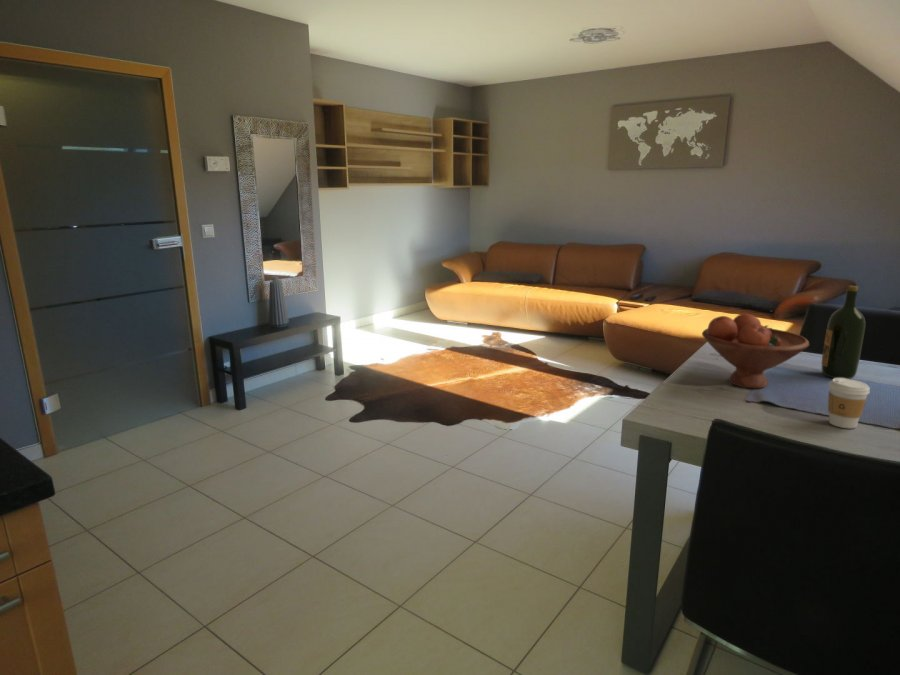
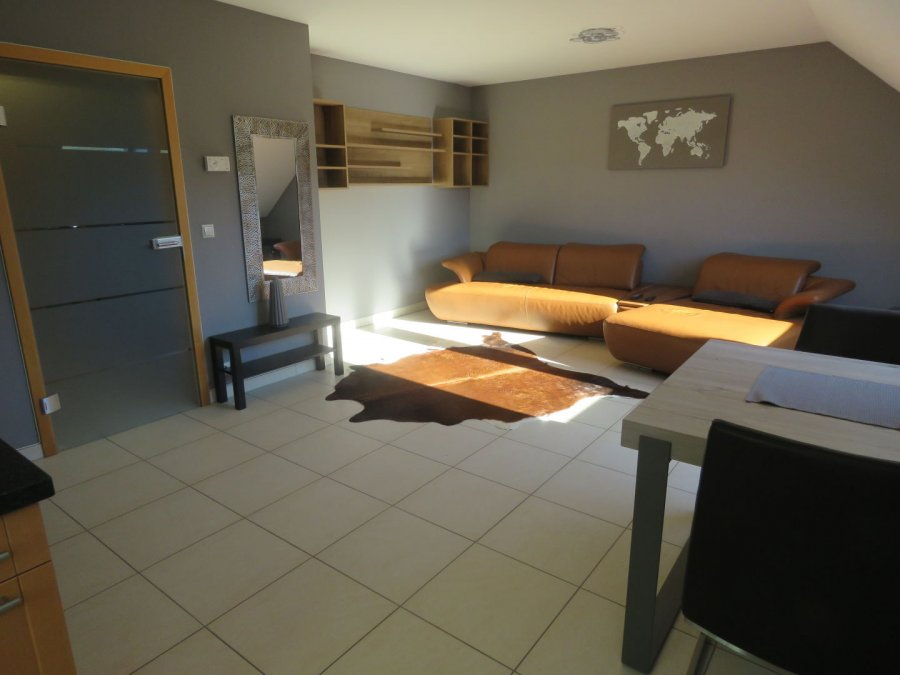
- wine bottle (845, 331)
- coffee cup (846, 402)
- fruit bowl (752, 350)
